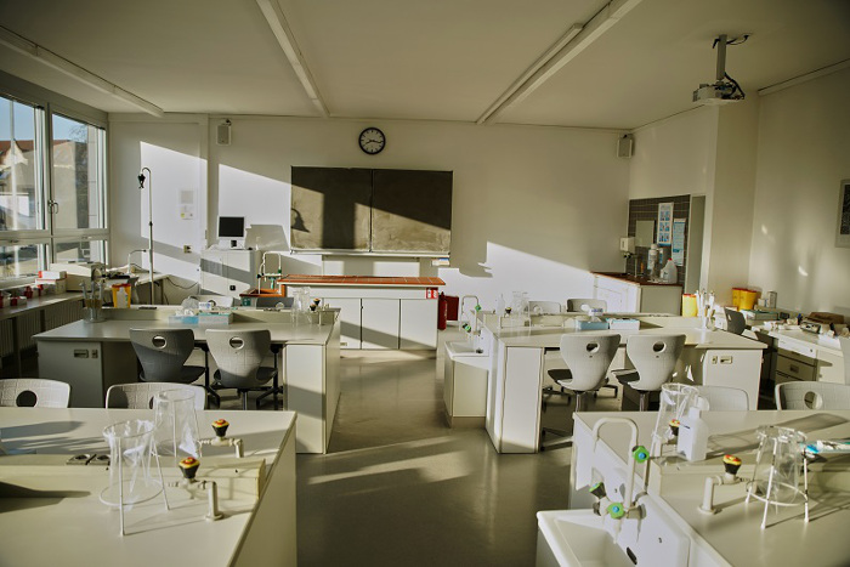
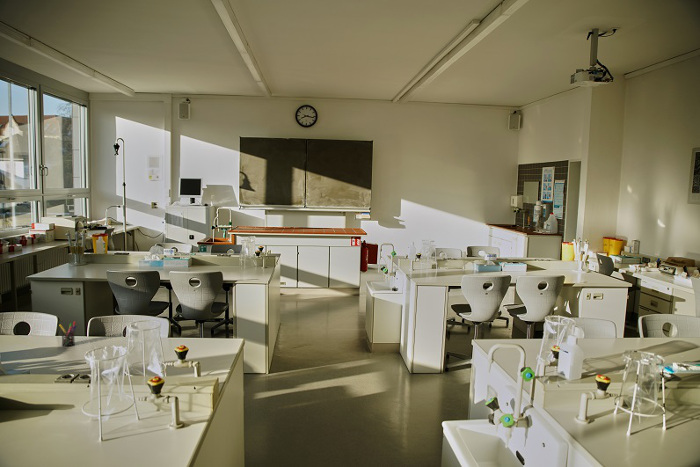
+ pen holder (69, 332)
